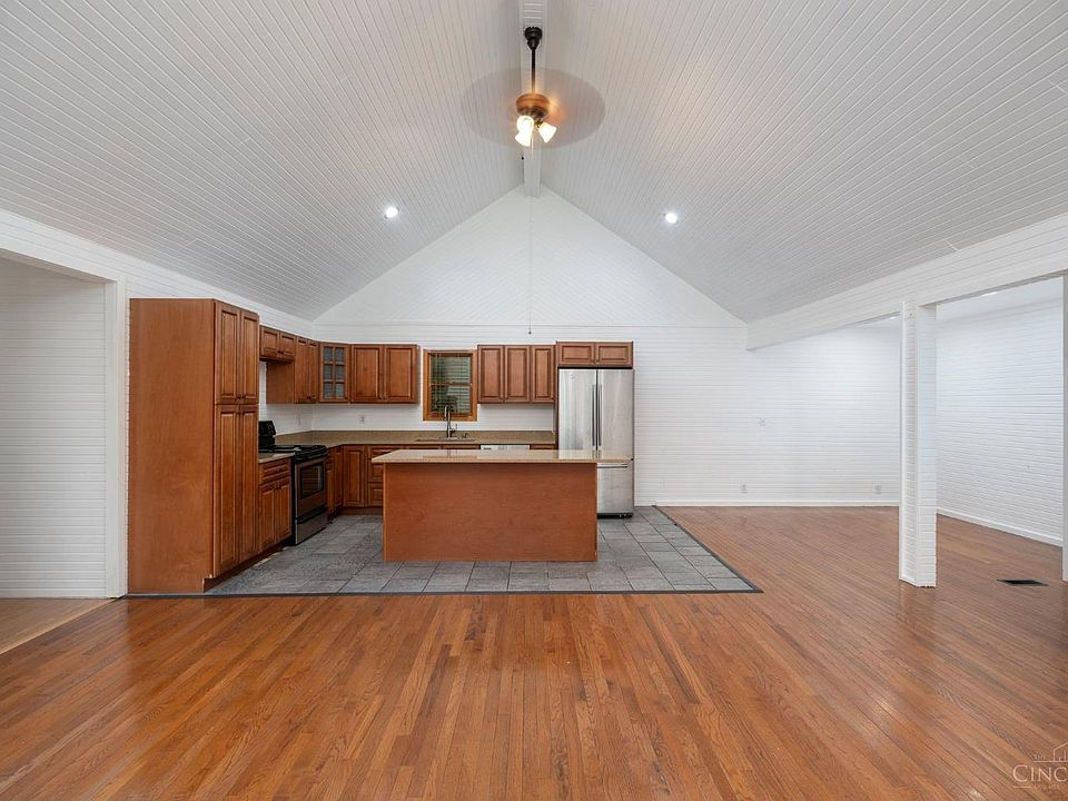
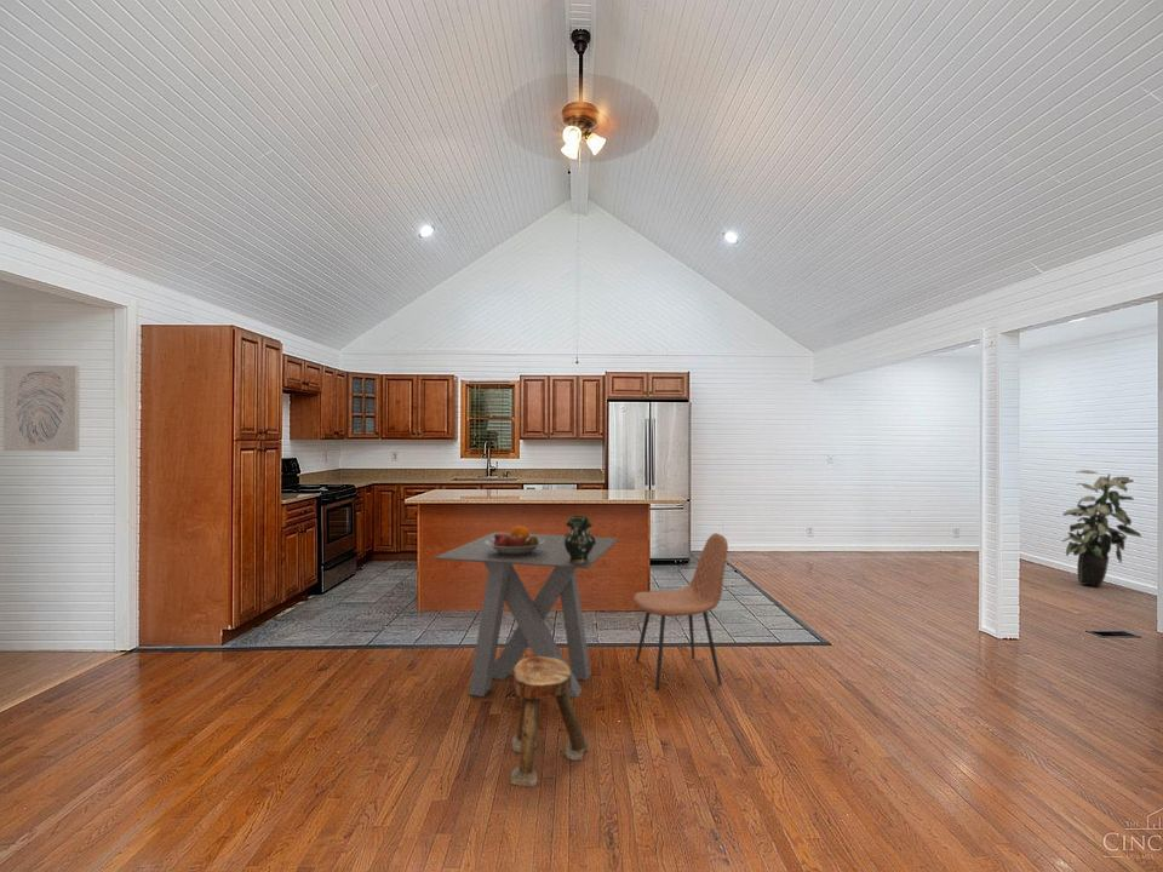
+ chair (678, 603)
+ dining table (533, 614)
+ fruit bowl (515, 538)
+ stool (537, 715)
+ indoor plant (1095, 527)
+ ceramic pitcher (578, 539)
+ wall art (41, 408)
